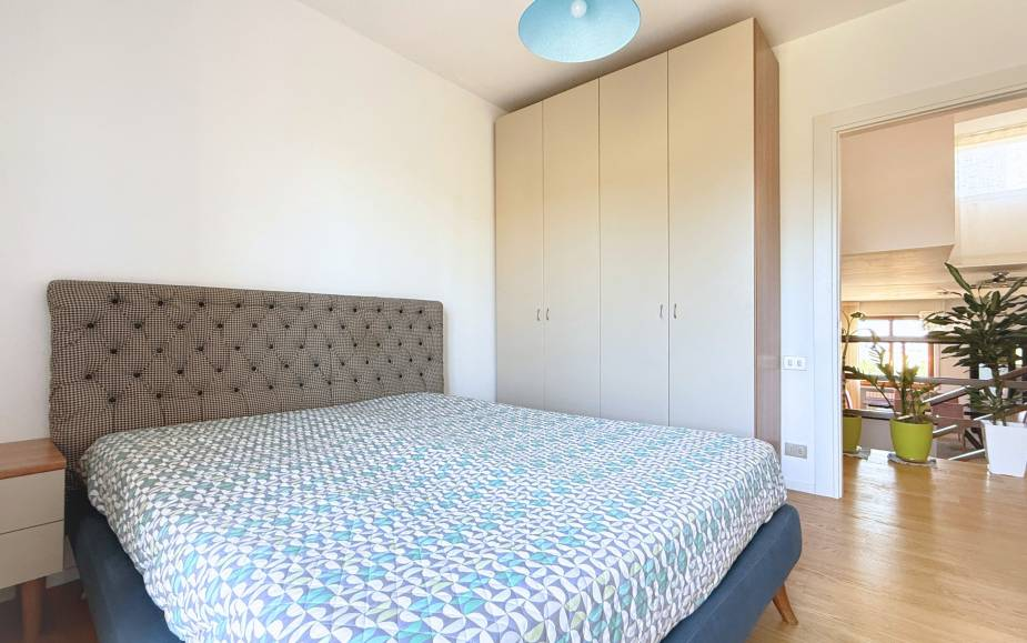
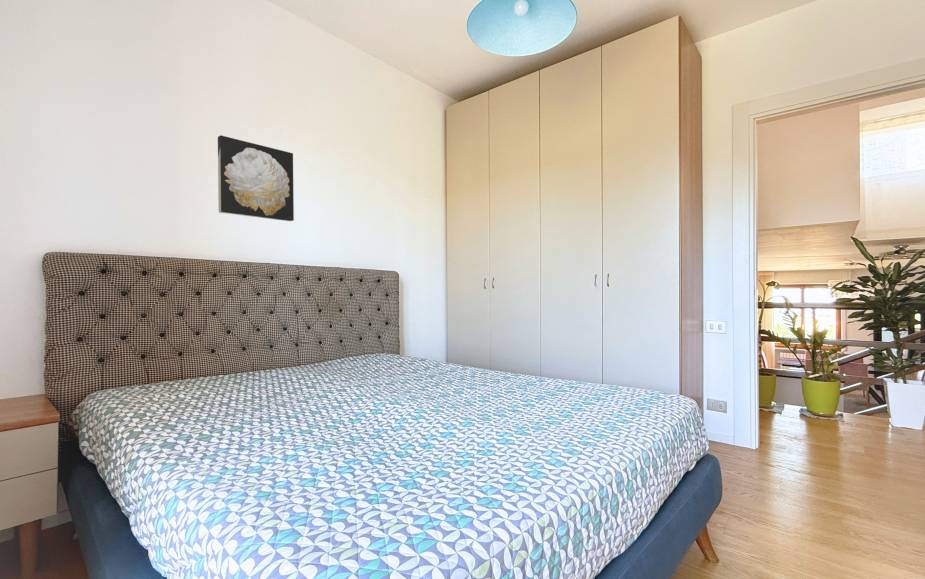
+ wall art (257, 181)
